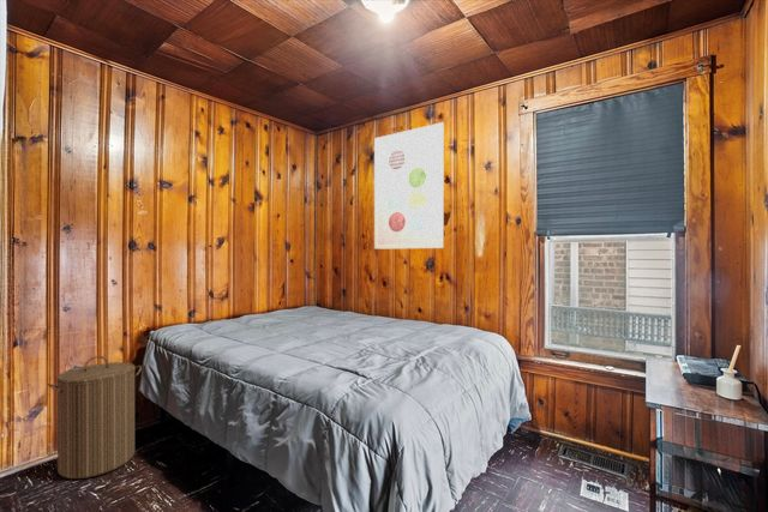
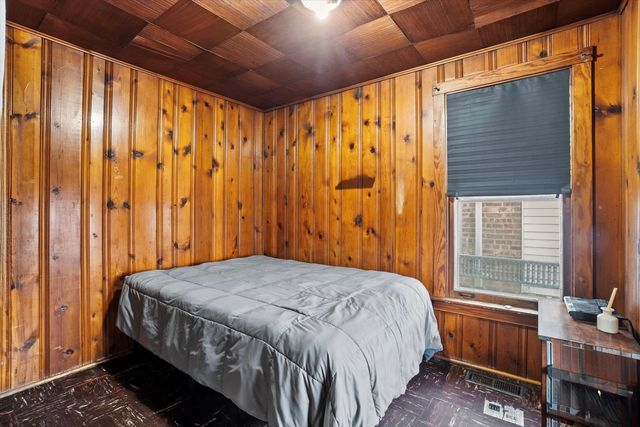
- laundry hamper (97, 408)
- wall art (407, 189)
